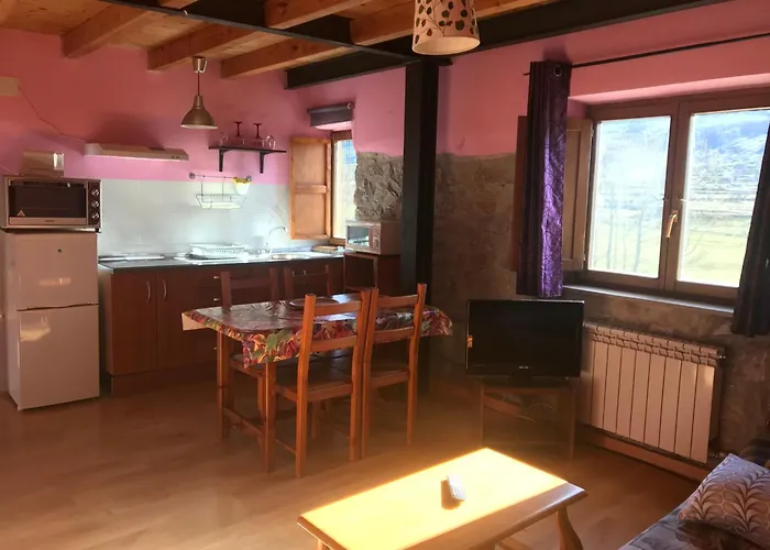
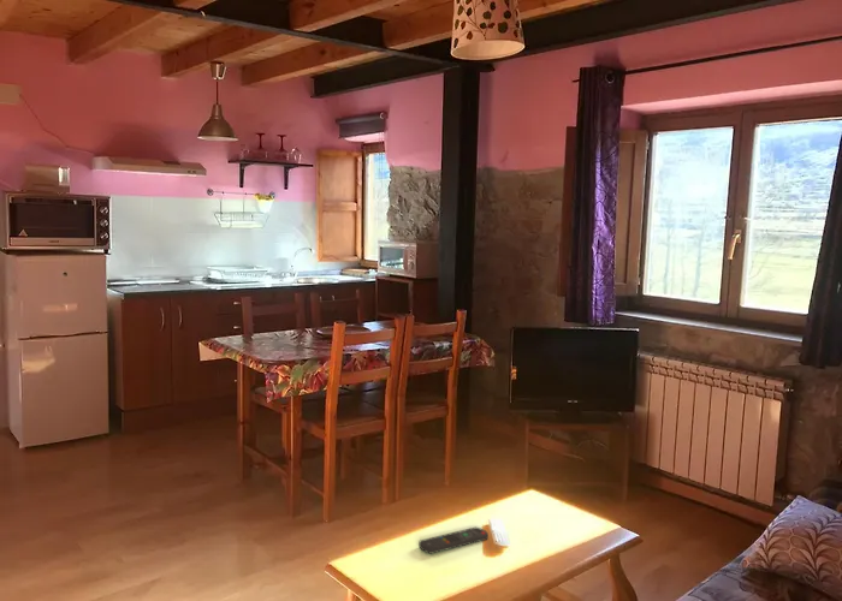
+ remote control (453, 540)
